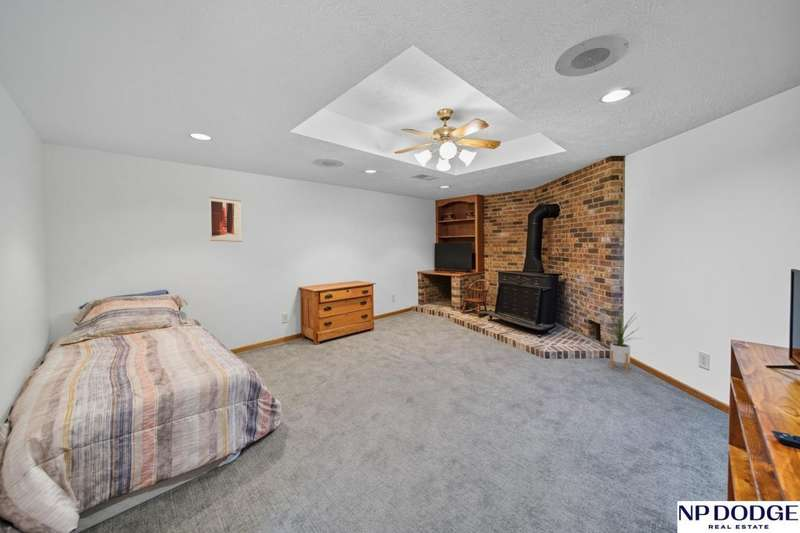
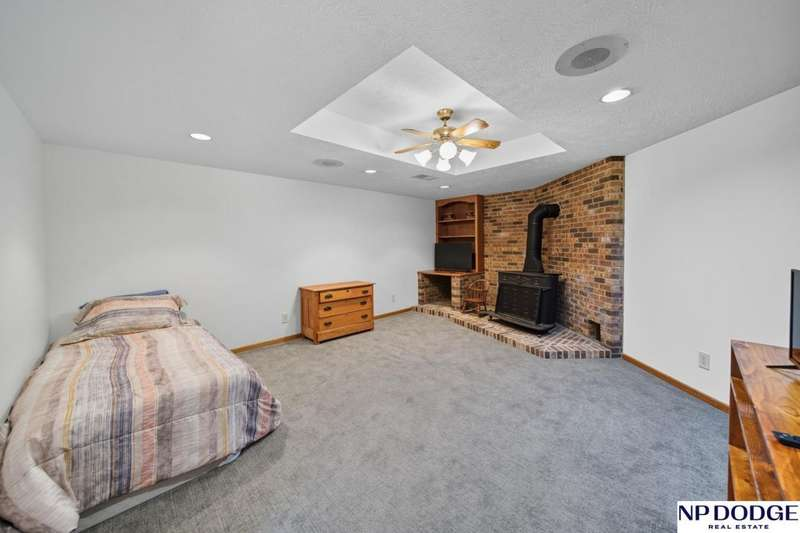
- wall art (226, 220)
- house plant (621, 337)
